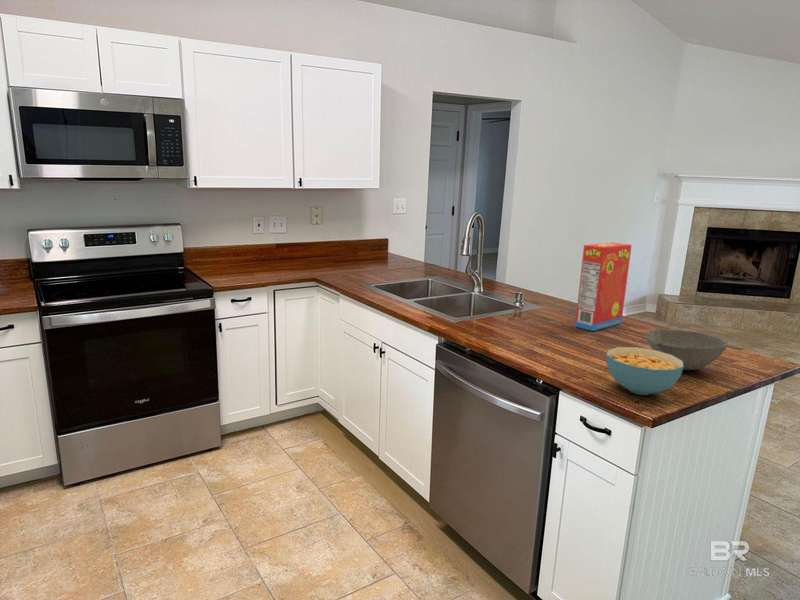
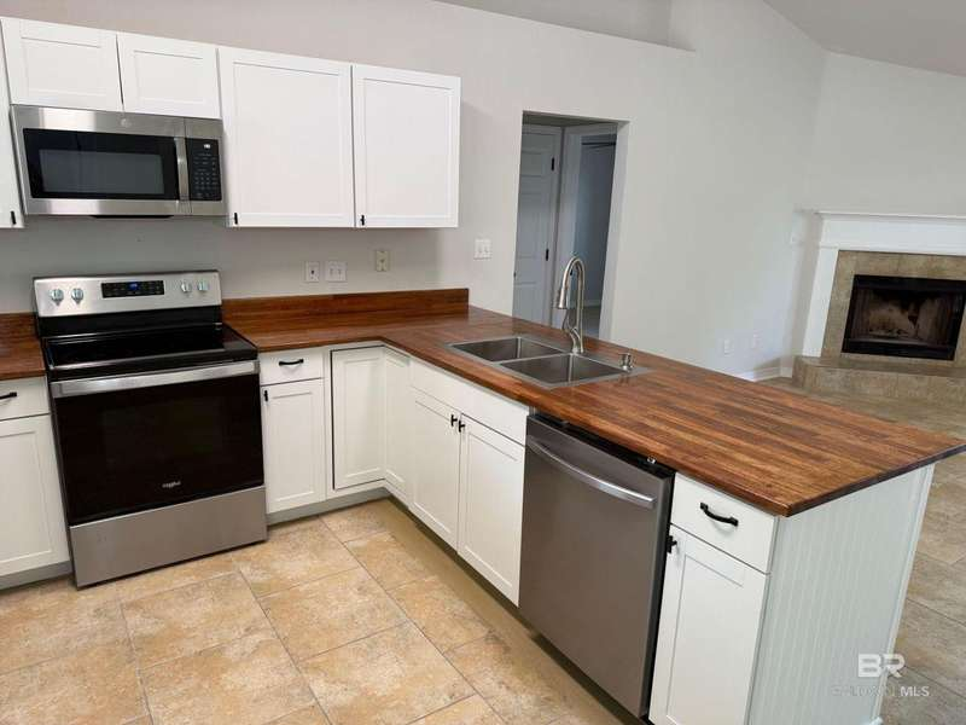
- bowl (682, 351)
- cereal bowl (641, 374)
- cereal box (603, 285)
